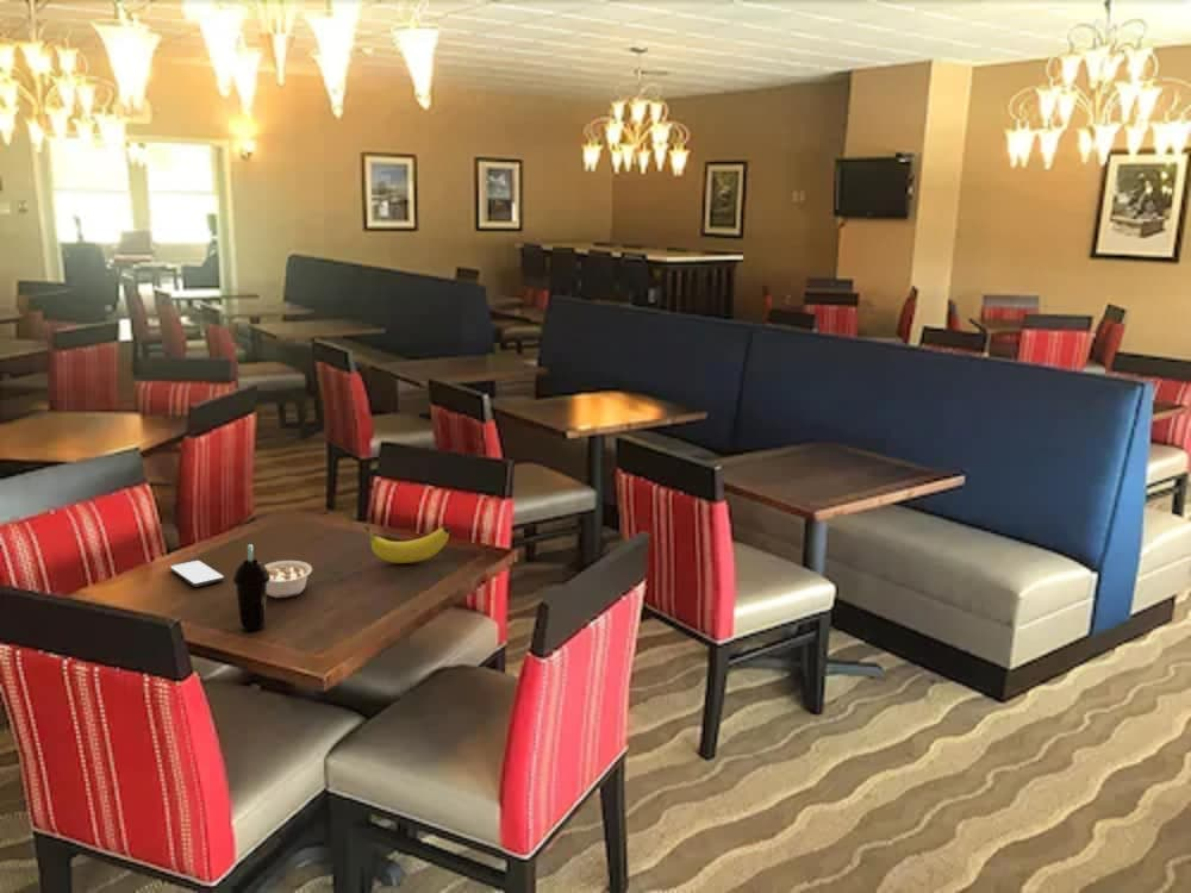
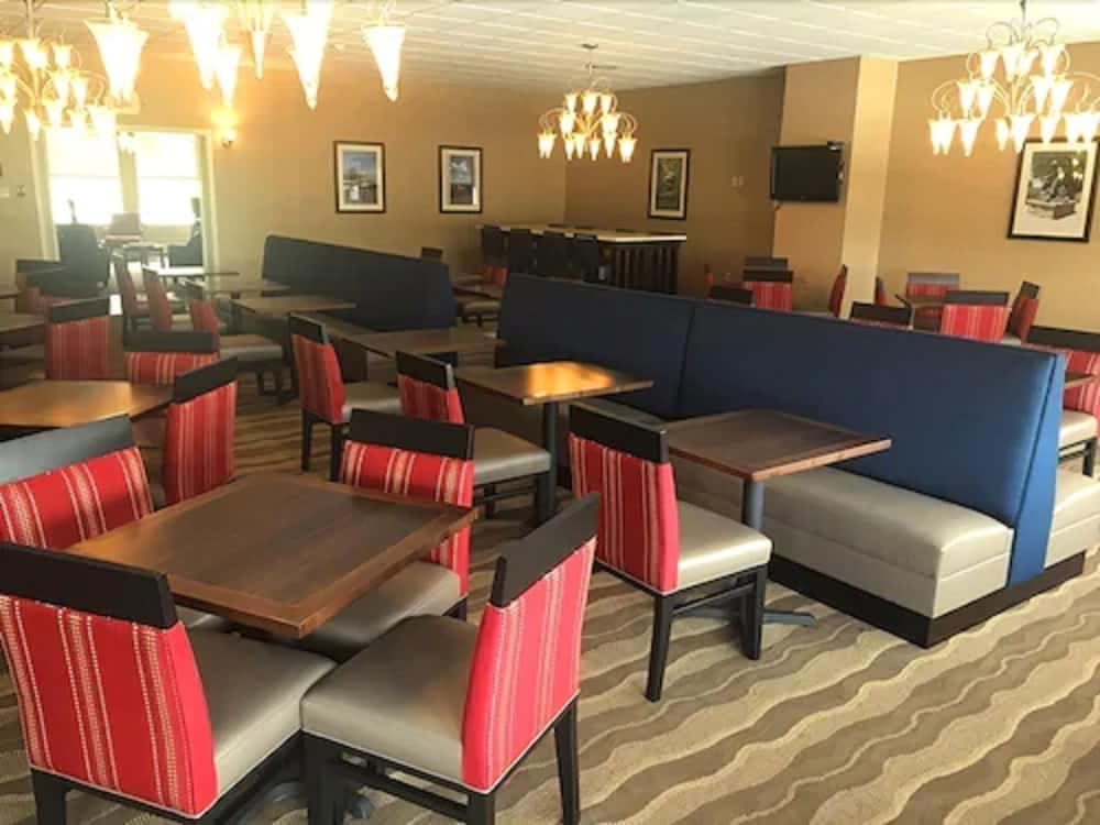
- cup (251, 586)
- legume (283, 579)
- smartphone (197, 573)
- fruit (407, 543)
